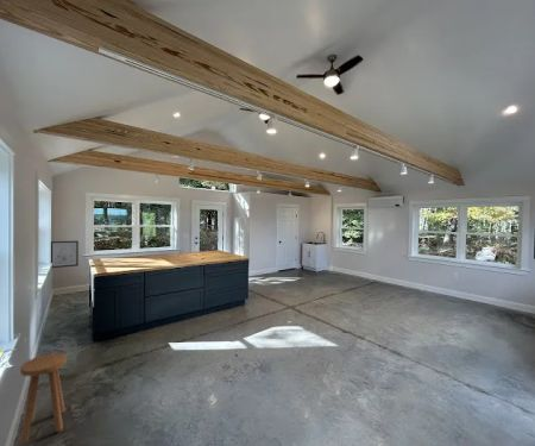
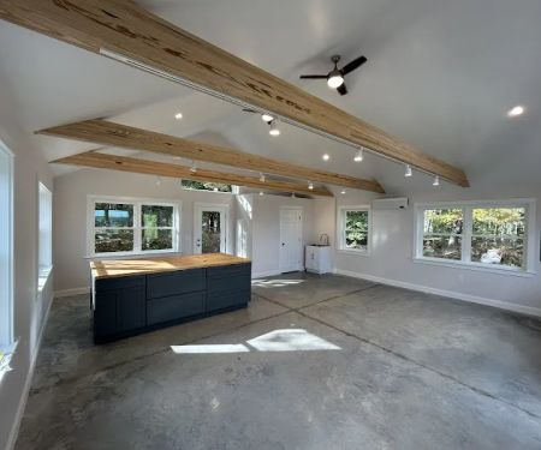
- stool (51, 394)
- wall art (64, 253)
